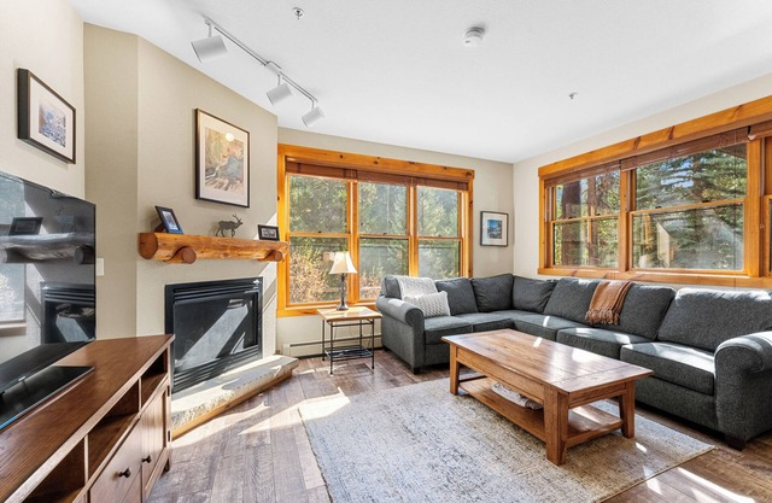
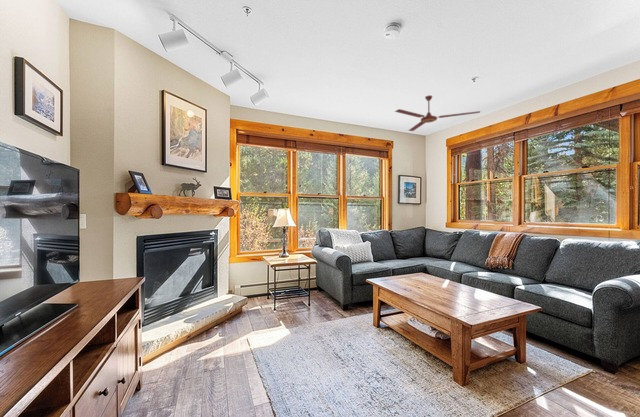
+ ceiling fan (439, 116)
